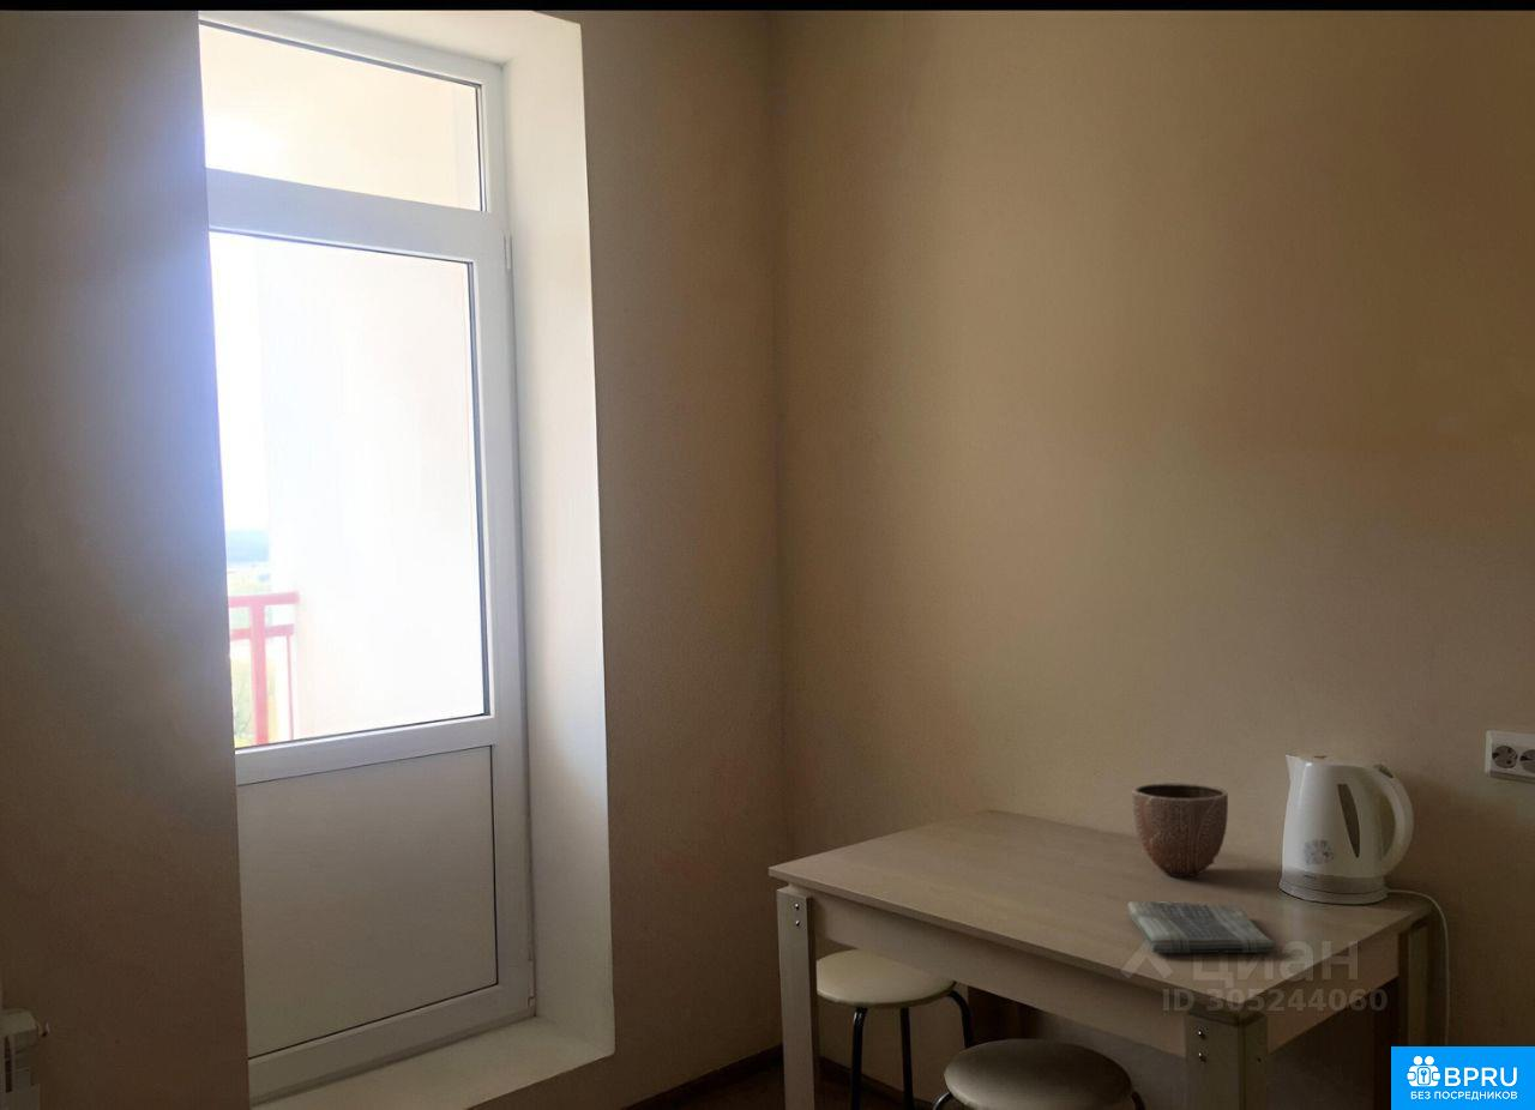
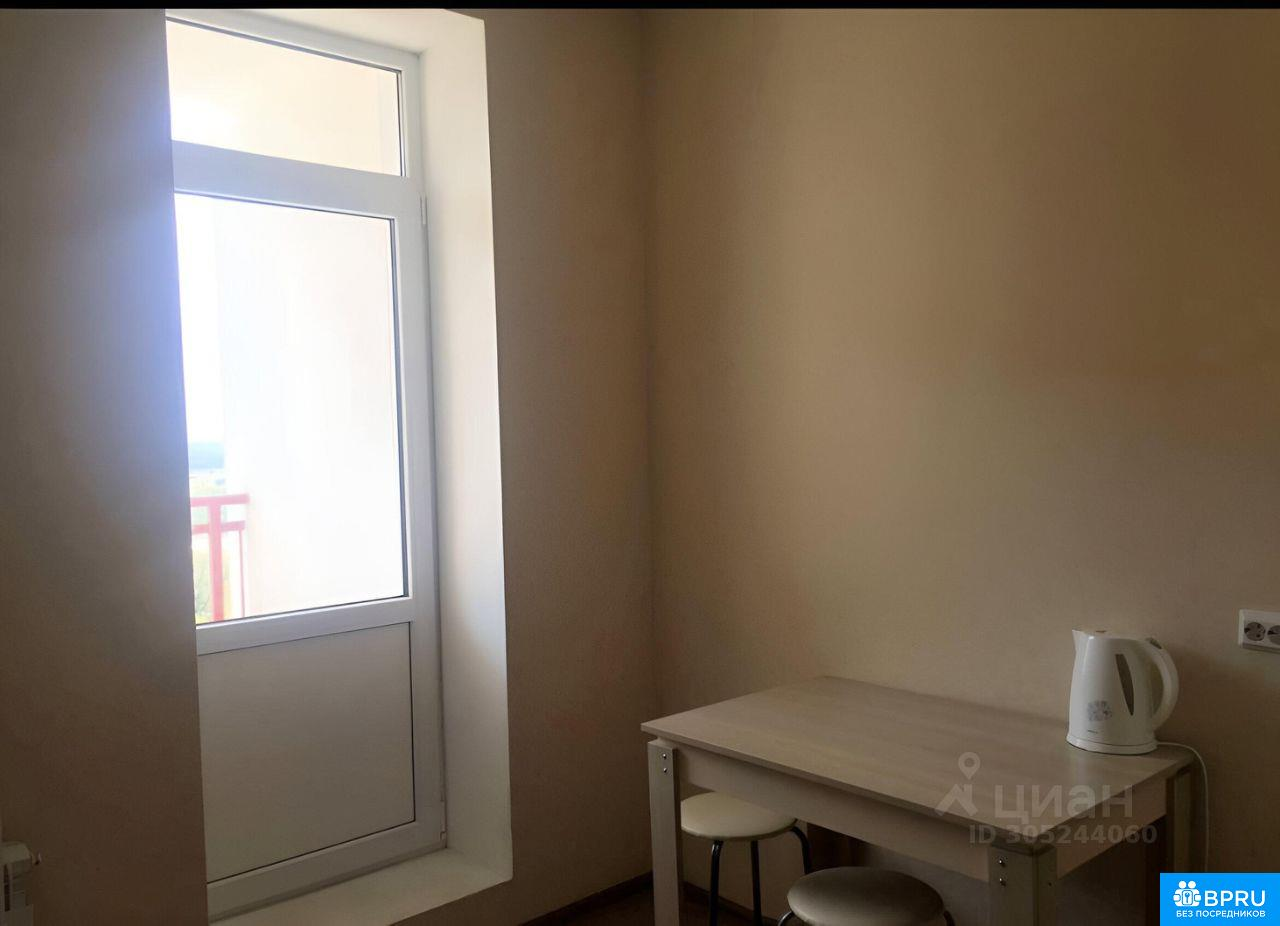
- decorative bowl (1180, 831)
- dish towel (1197, 923)
